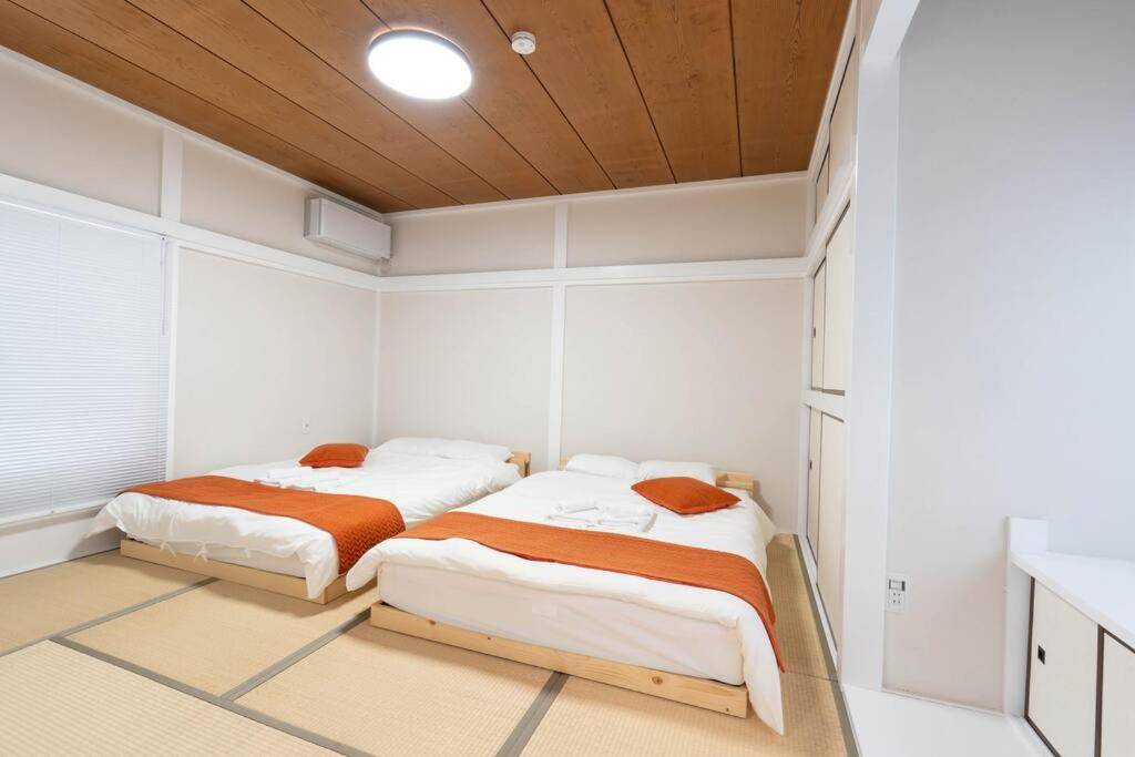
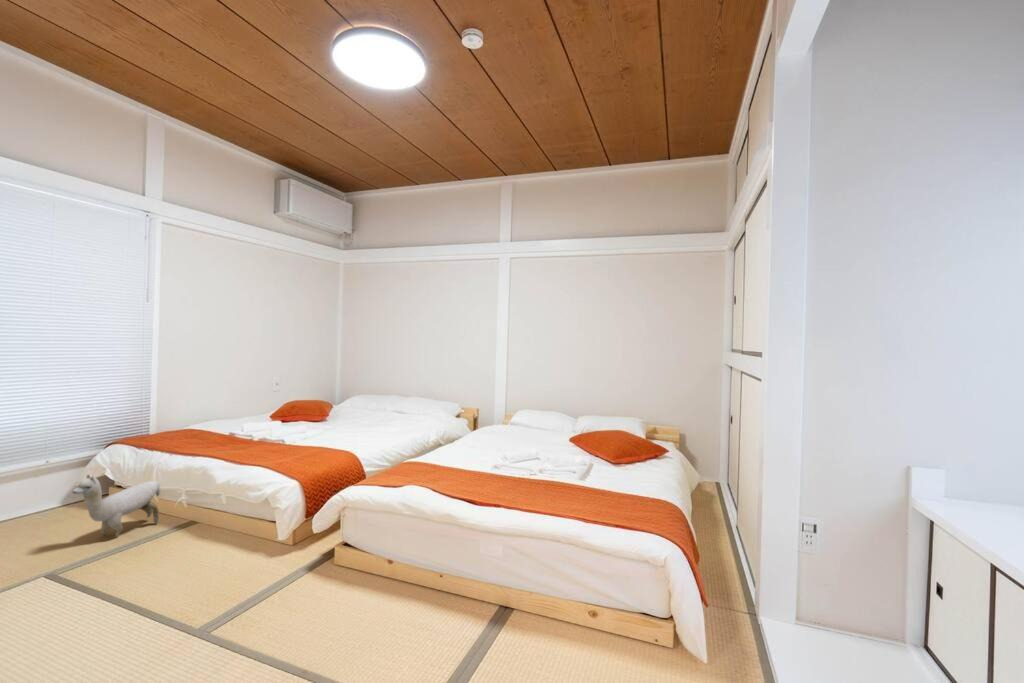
+ plush toy (117, 500)
